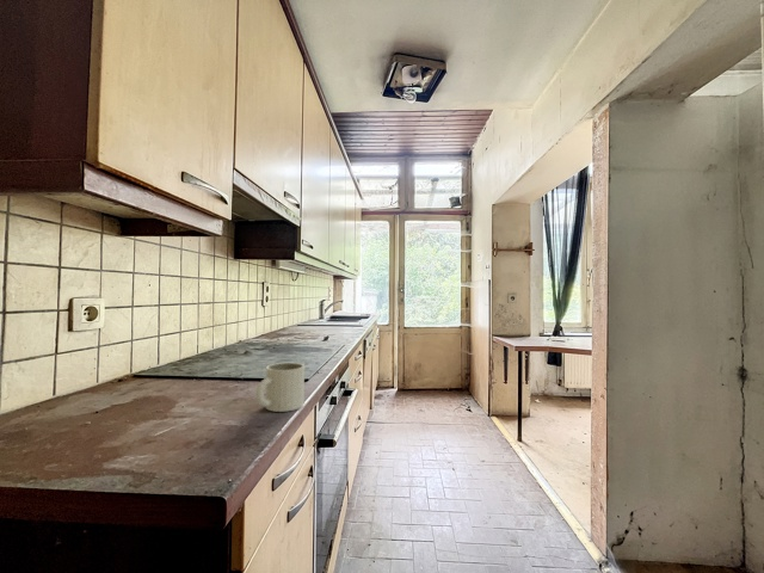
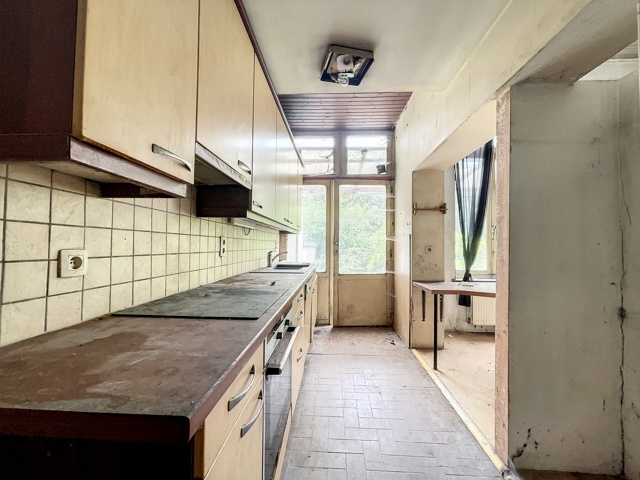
- mug (278, 387)
